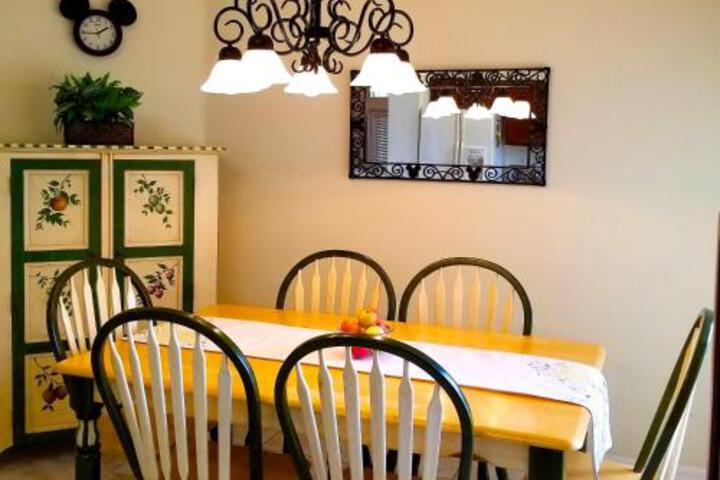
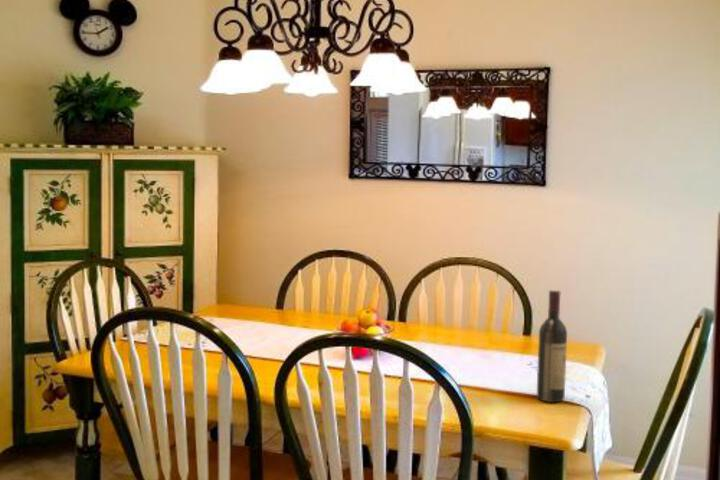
+ wine bottle (552, 344)
